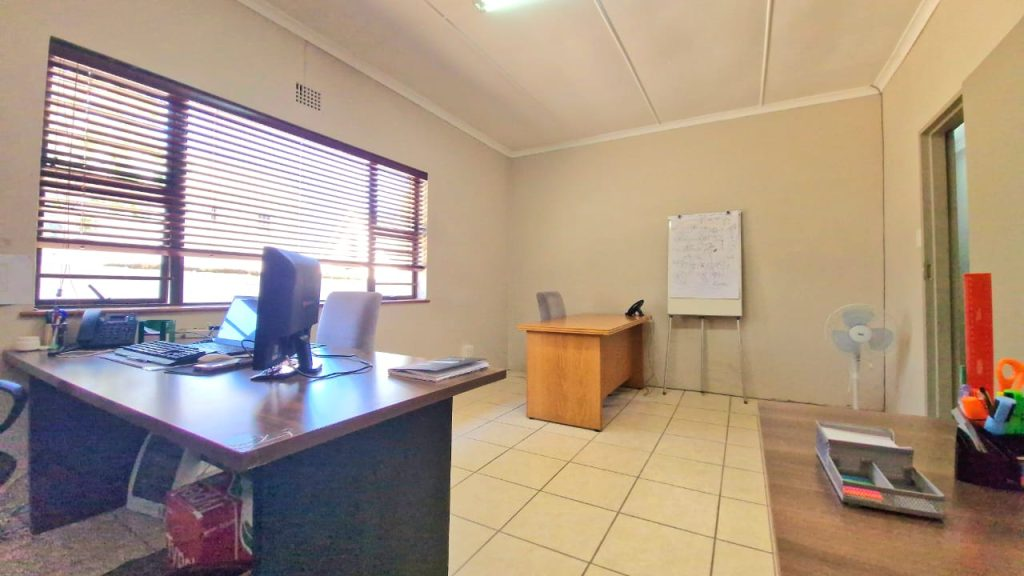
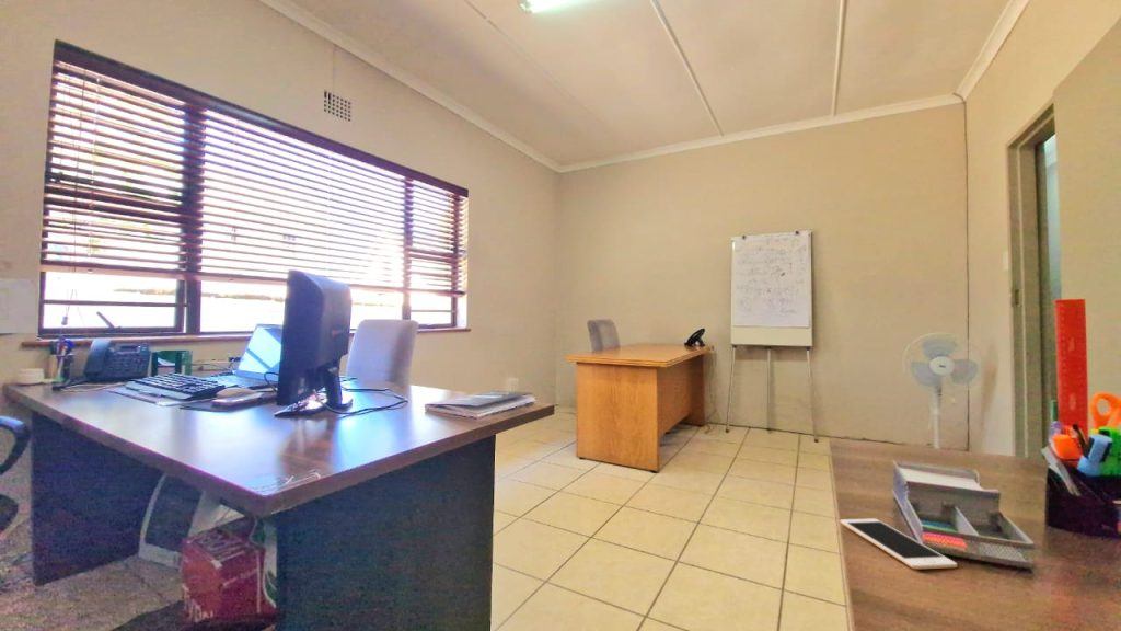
+ cell phone (892, 540)
